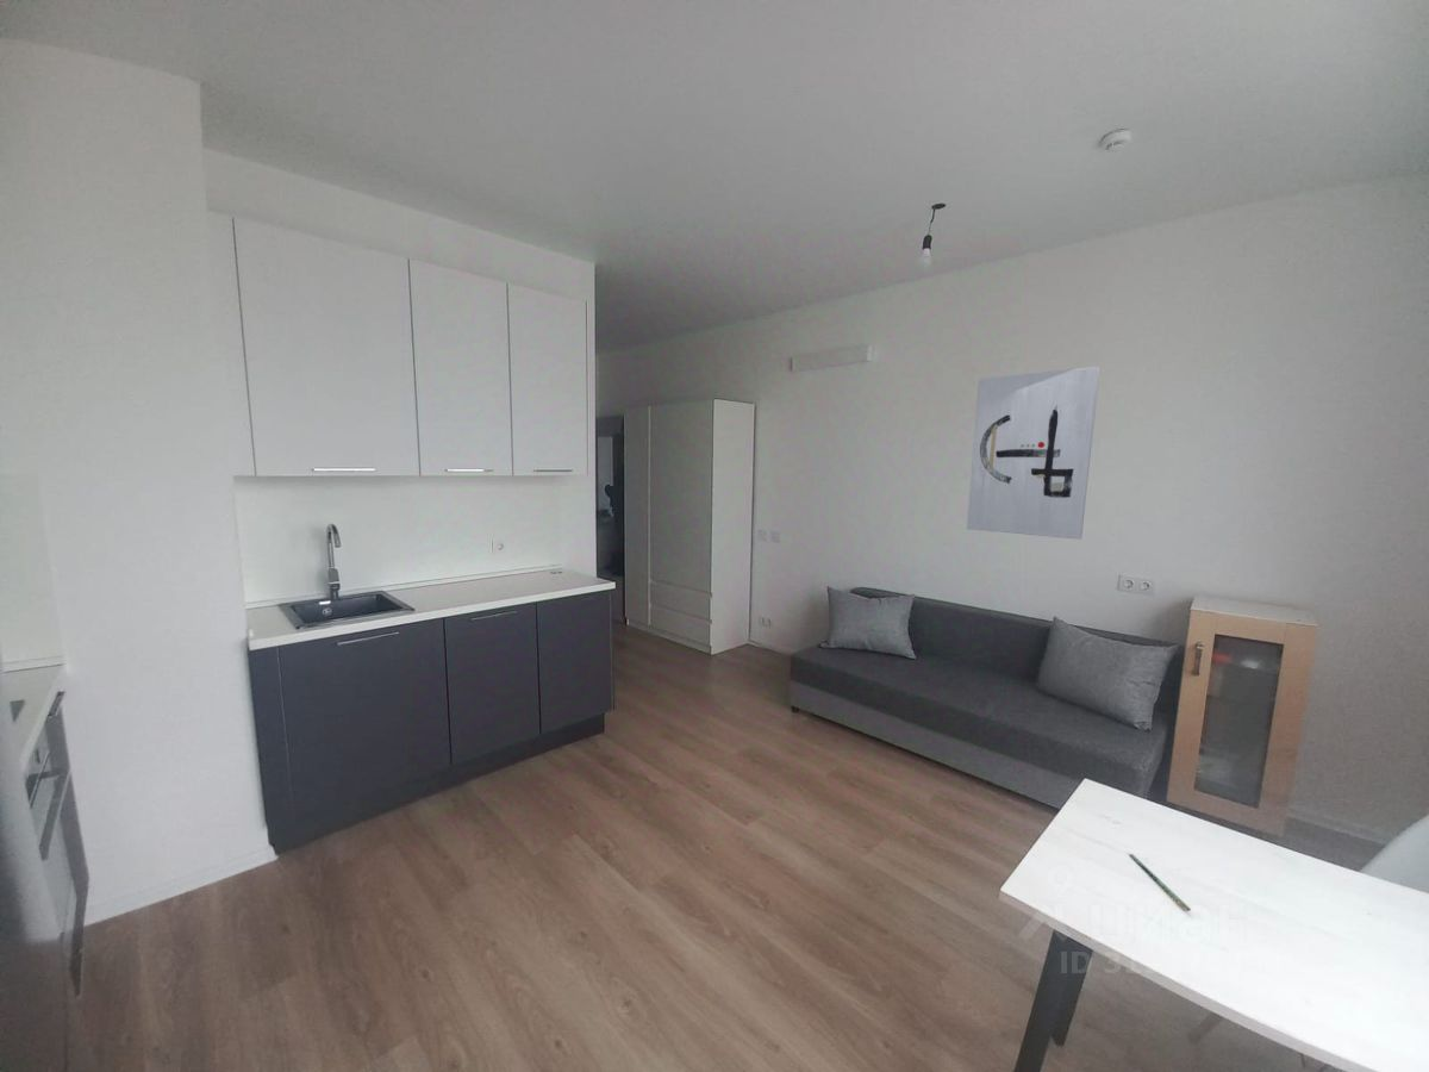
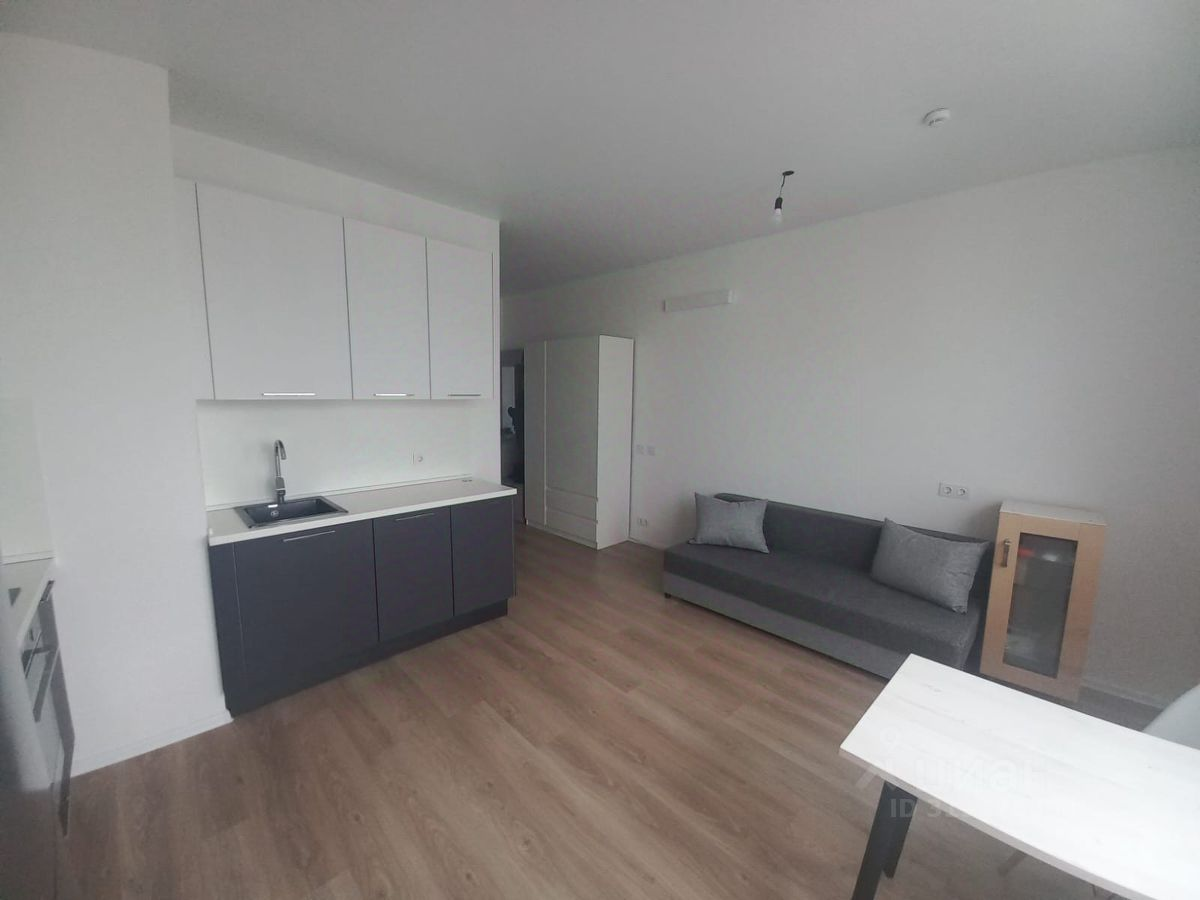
- wall art (1028, 455)
- pen (1157, 880)
